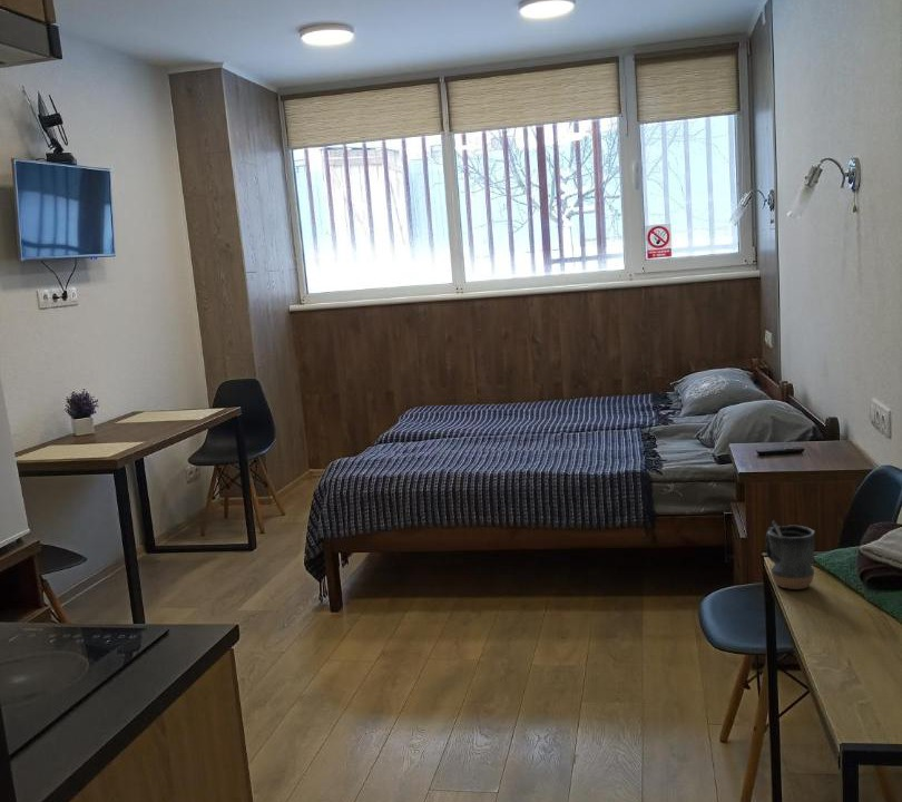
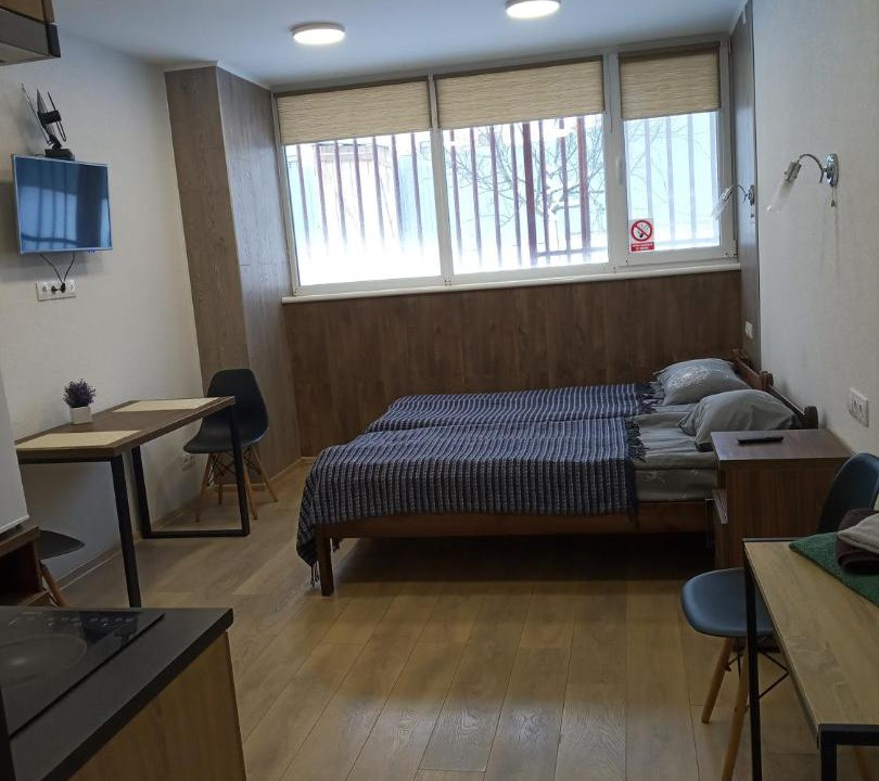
- mug (787, 551)
